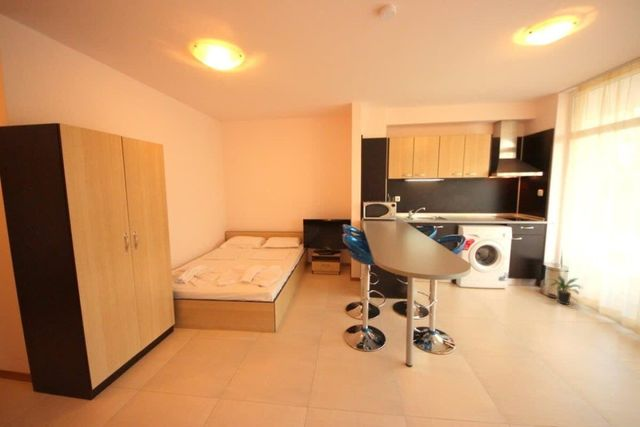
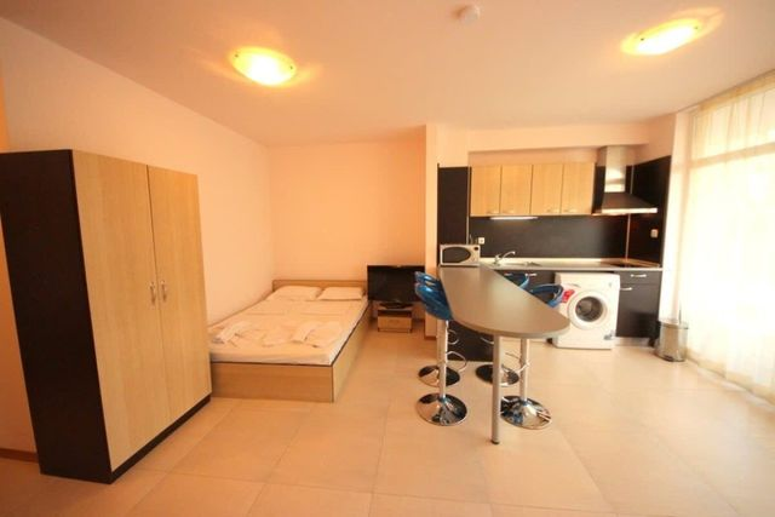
- potted plant (563, 289)
